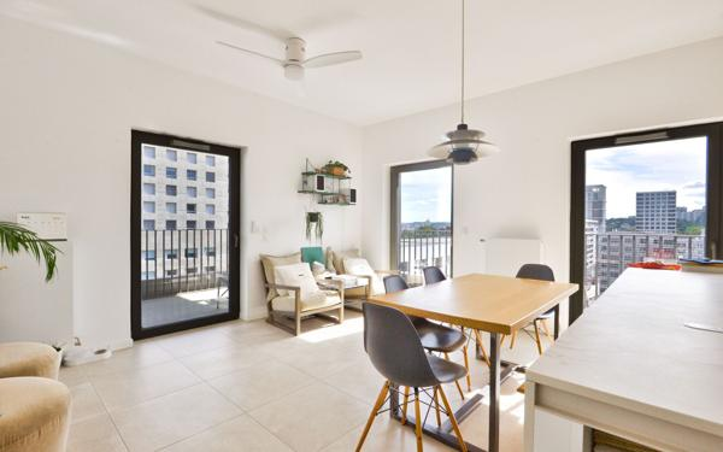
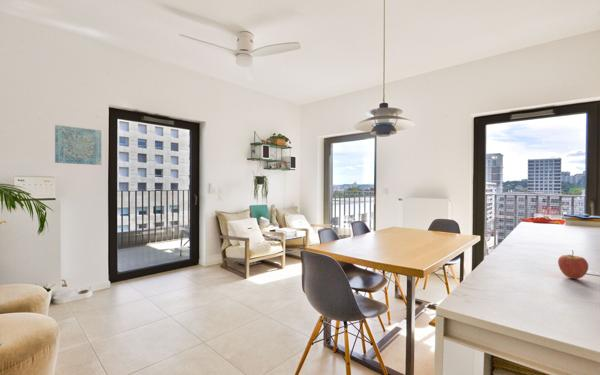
+ fruit (572, 264)
+ wall art (79, 145)
